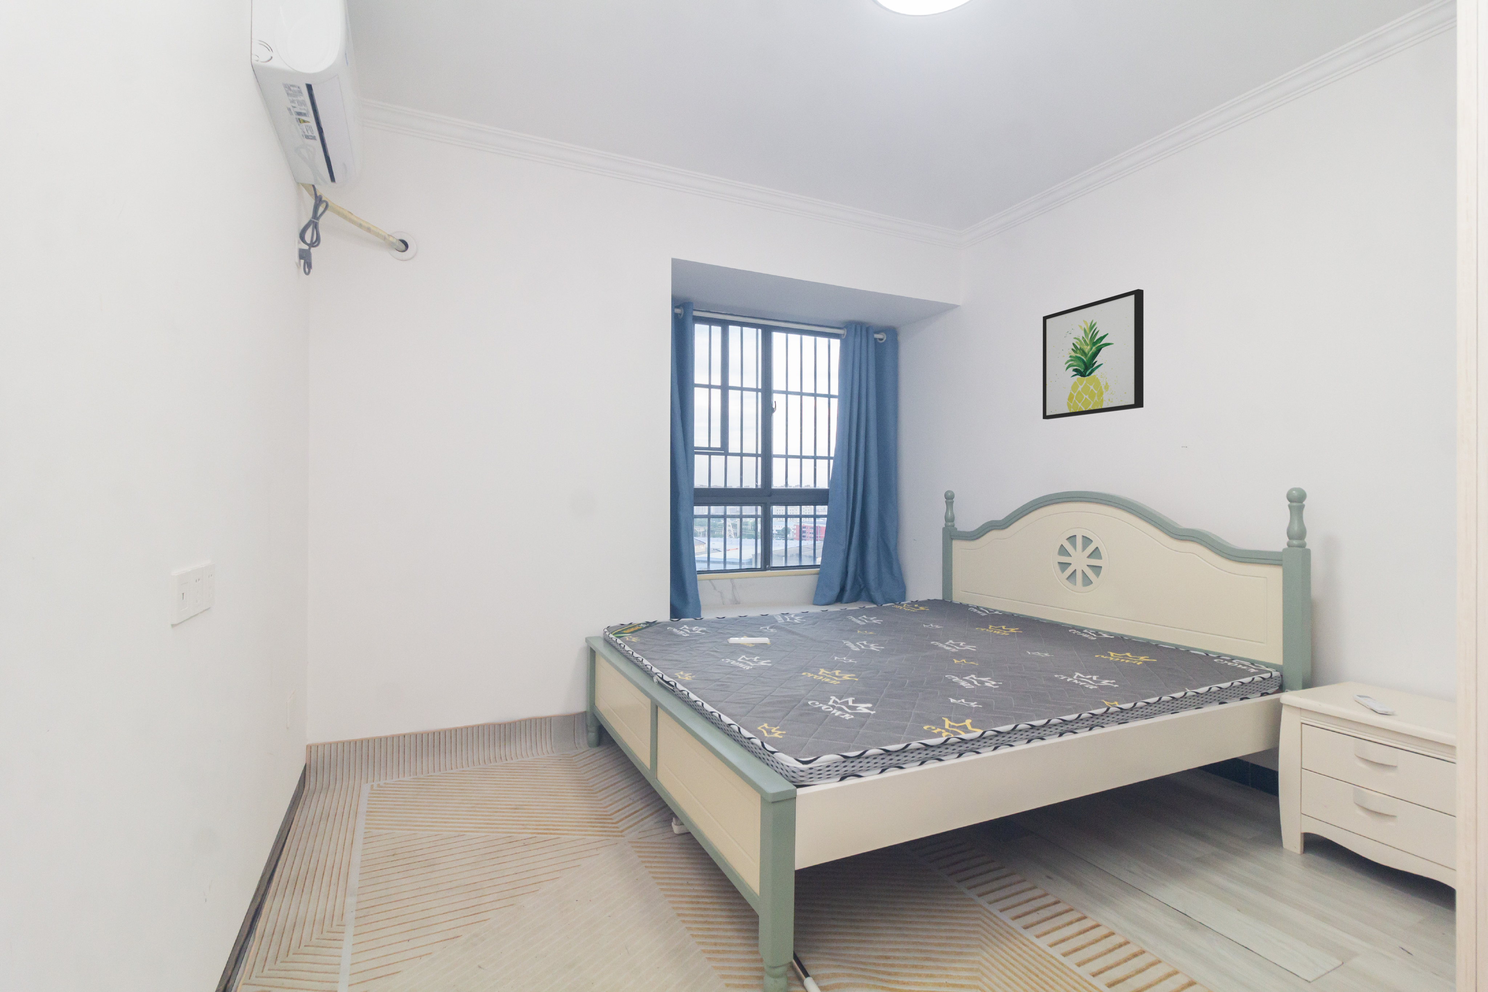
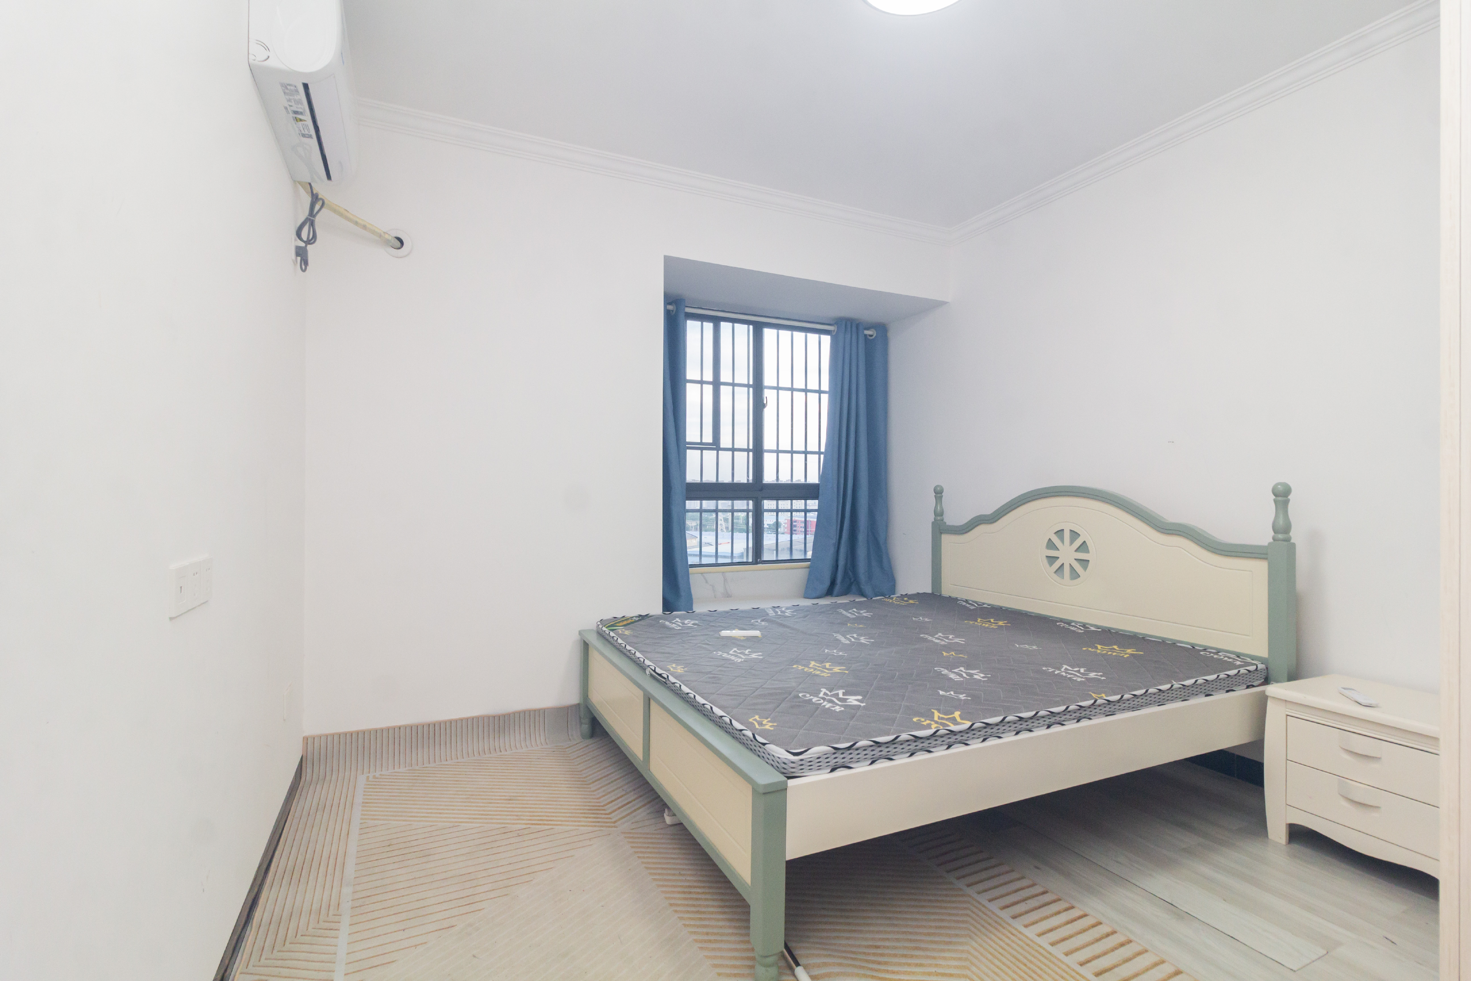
- wall art (1089, 359)
